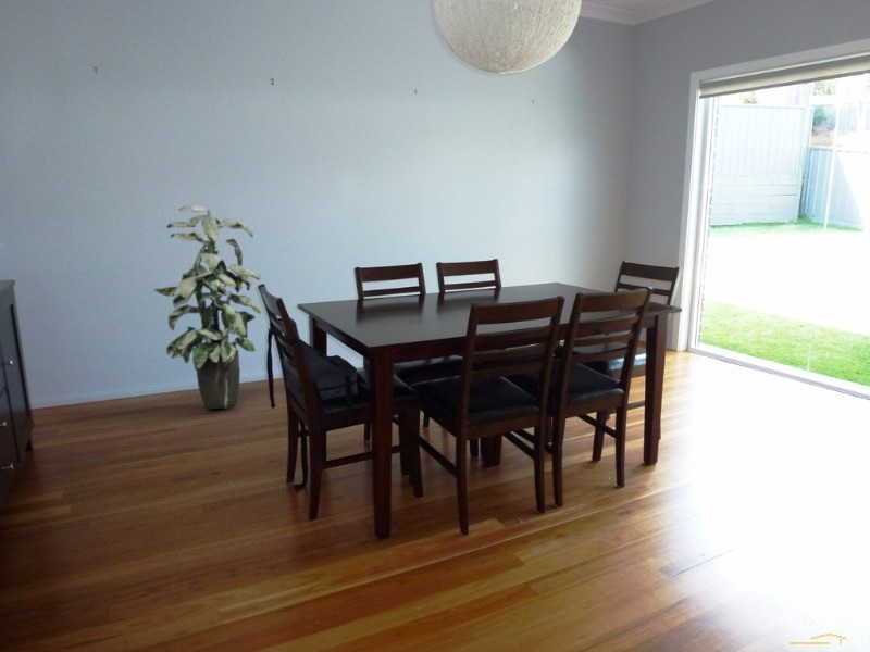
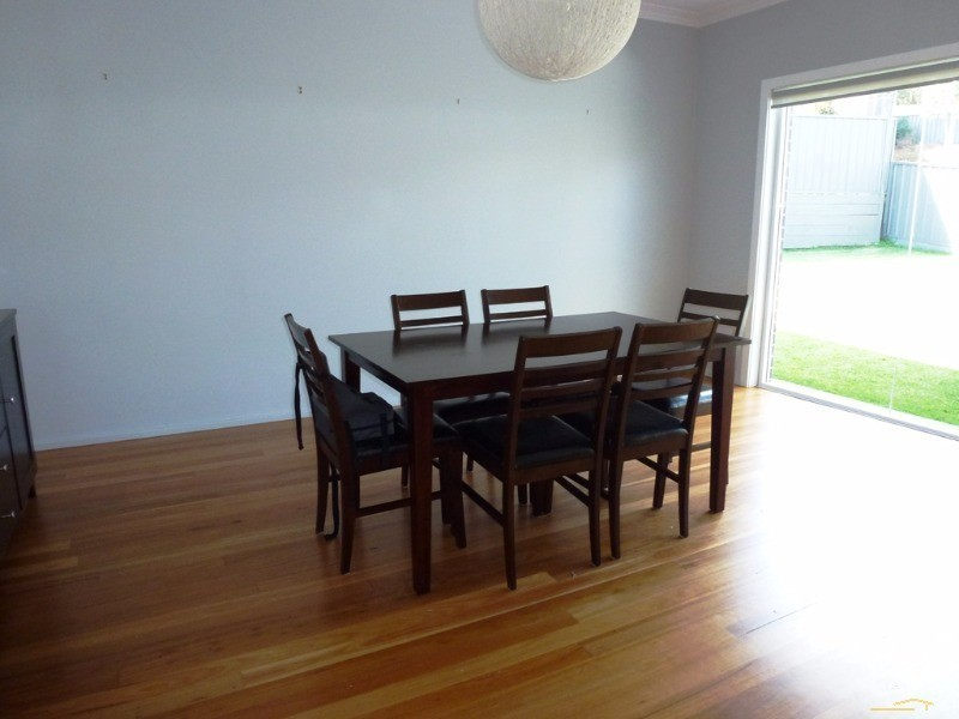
- indoor plant (209, 308)
